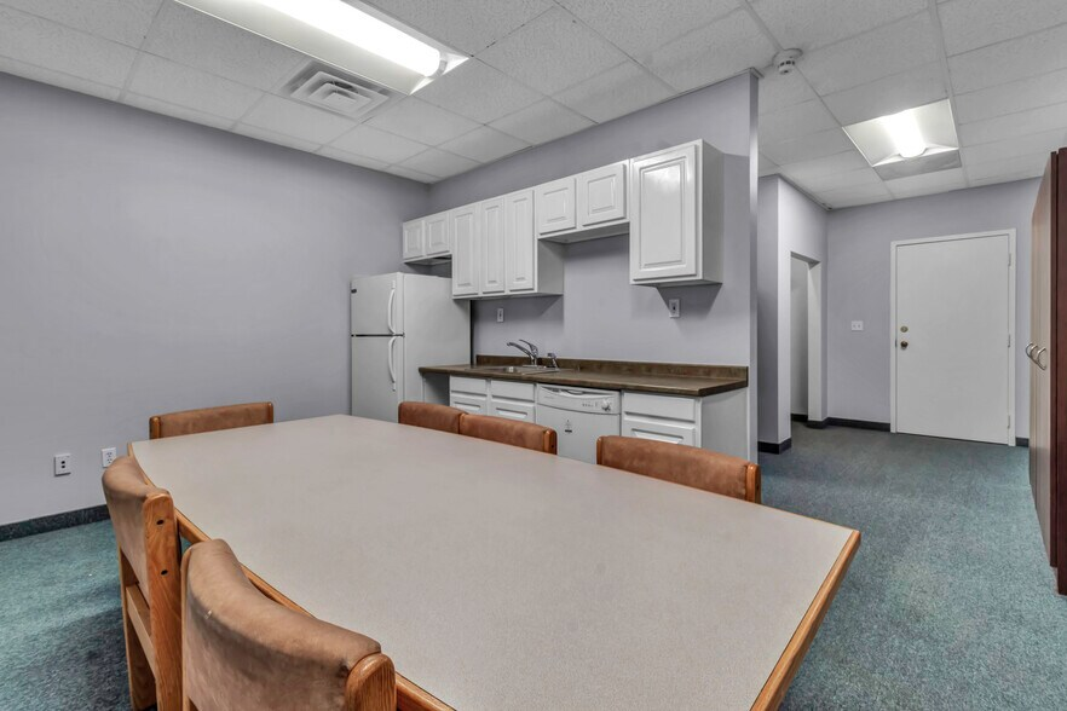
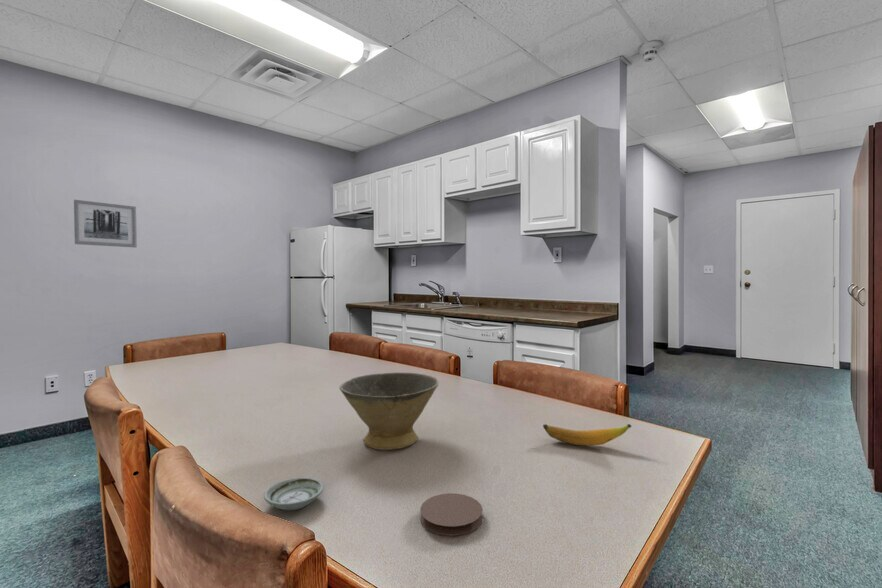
+ saucer (294, 496)
+ wall art (106, 224)
+ banana (585, 432)
+ coaster (451, 512)
+ bowl (390, 411)
